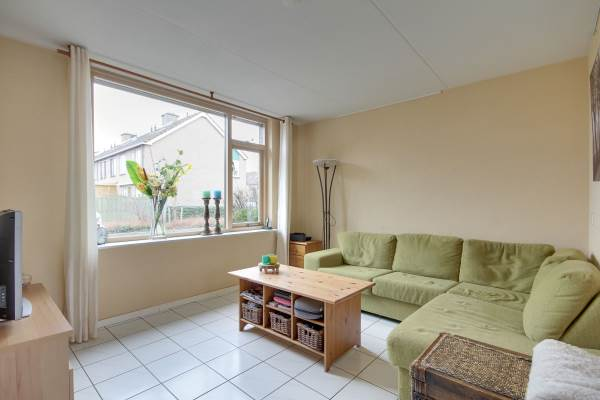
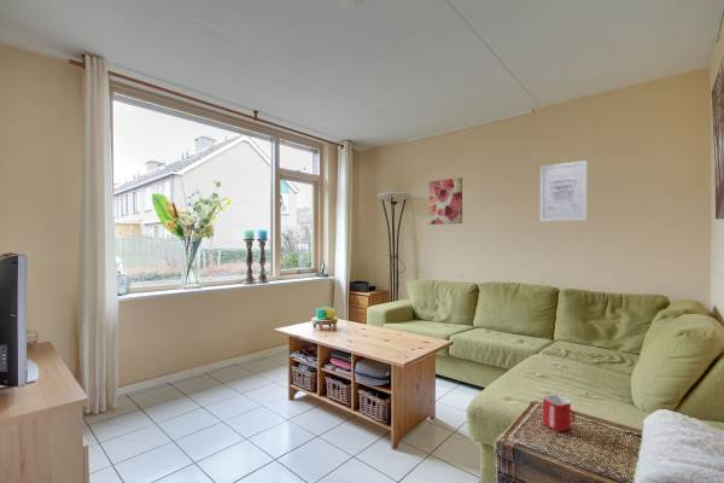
+ wall art (444, 202)
+ wall art (562, 192)
+ mug (560, 414)
